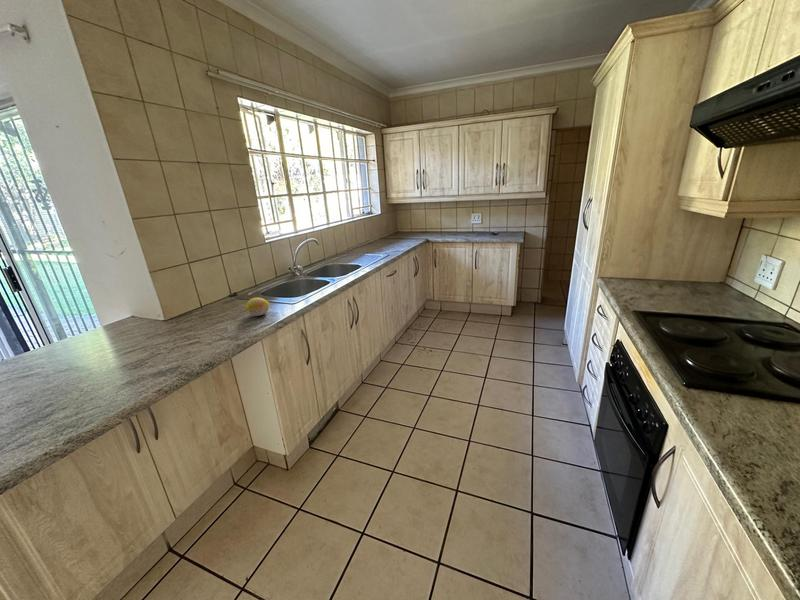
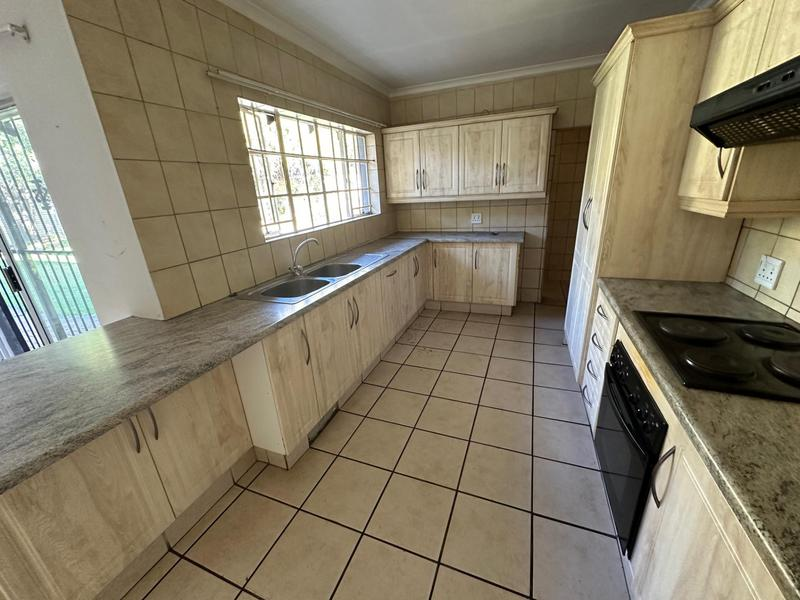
- fruit (257, 306)
